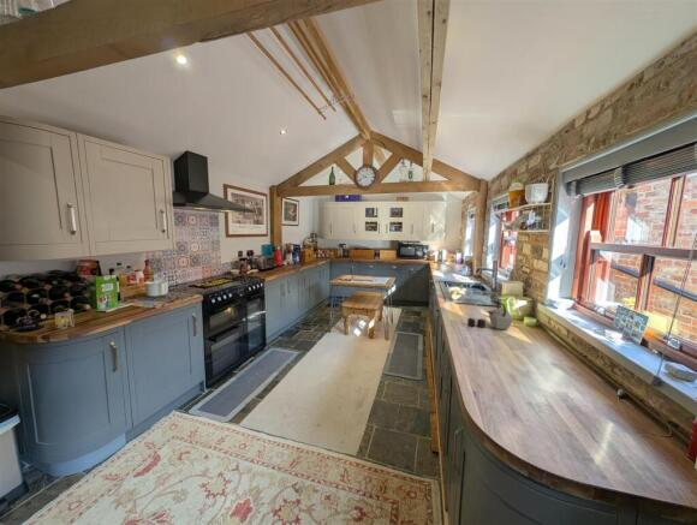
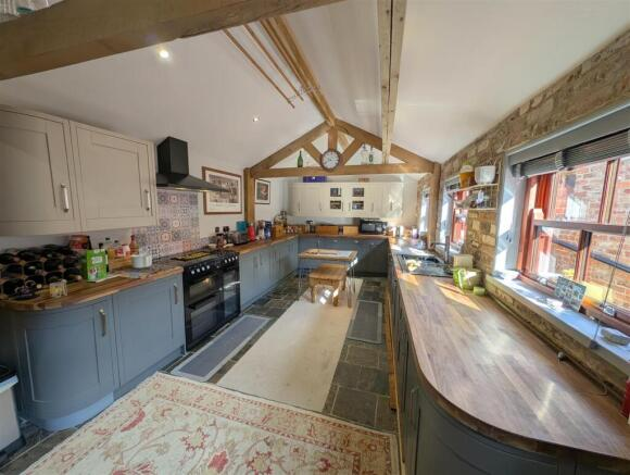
- kettle (489, 315)
